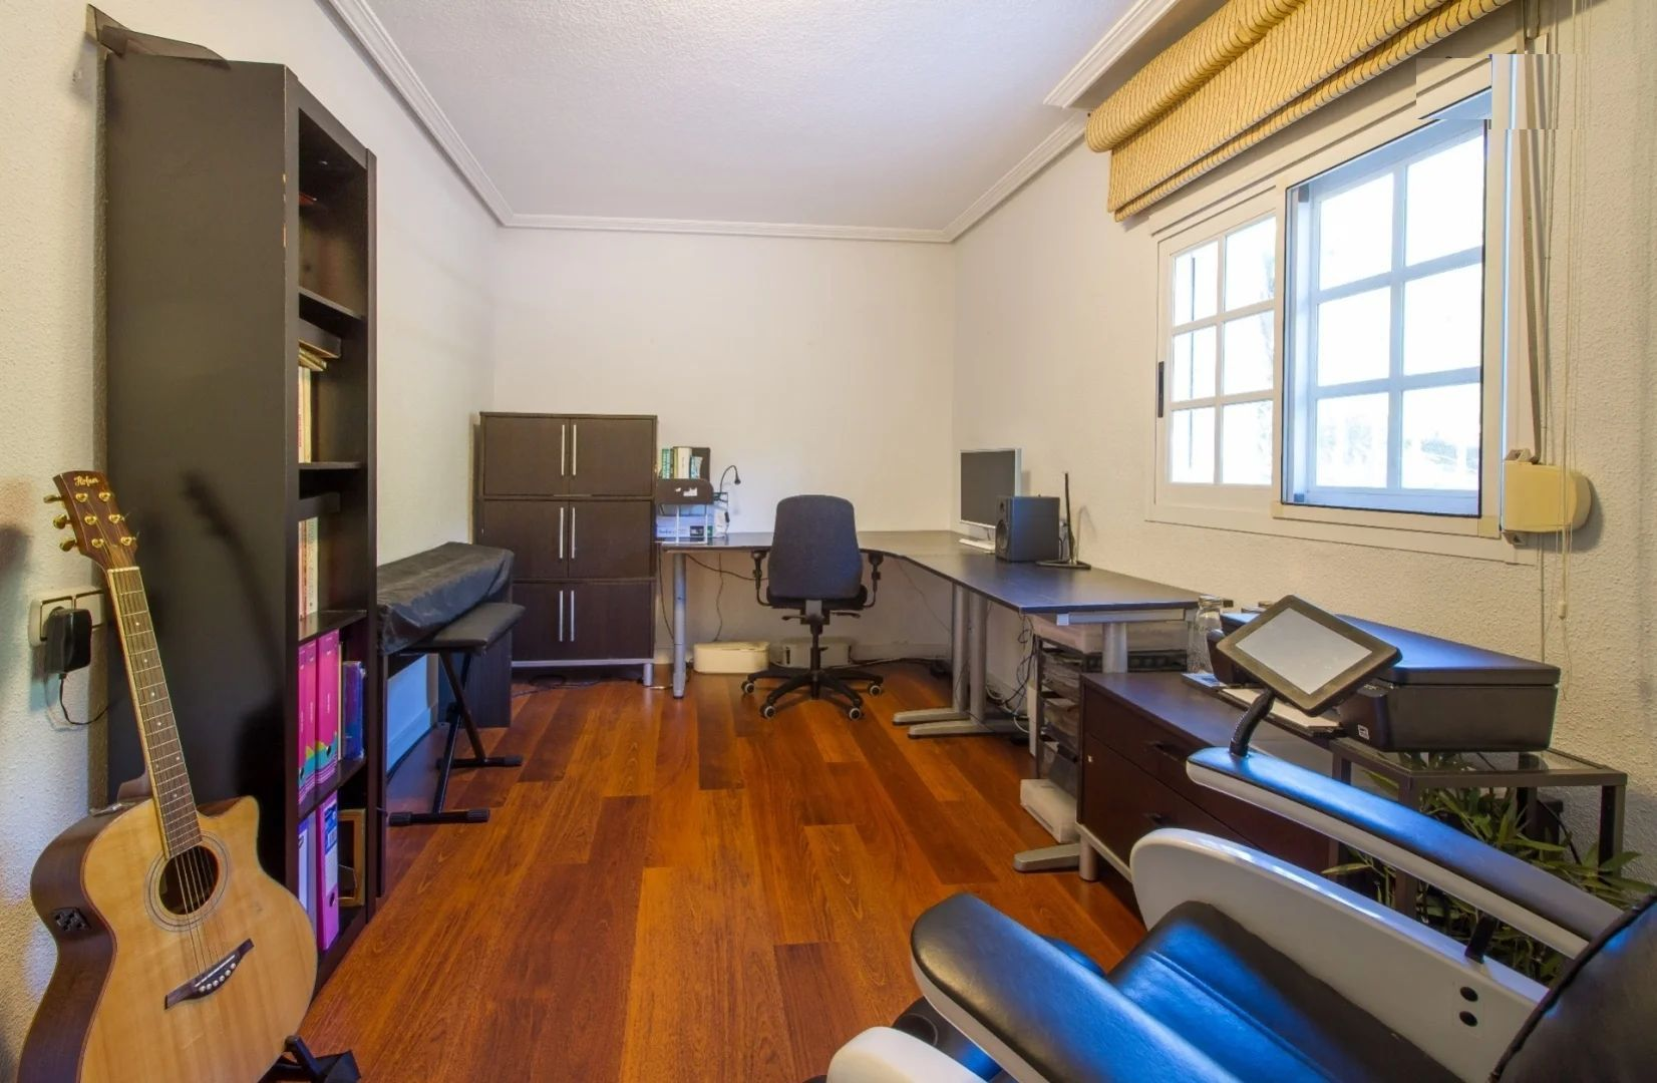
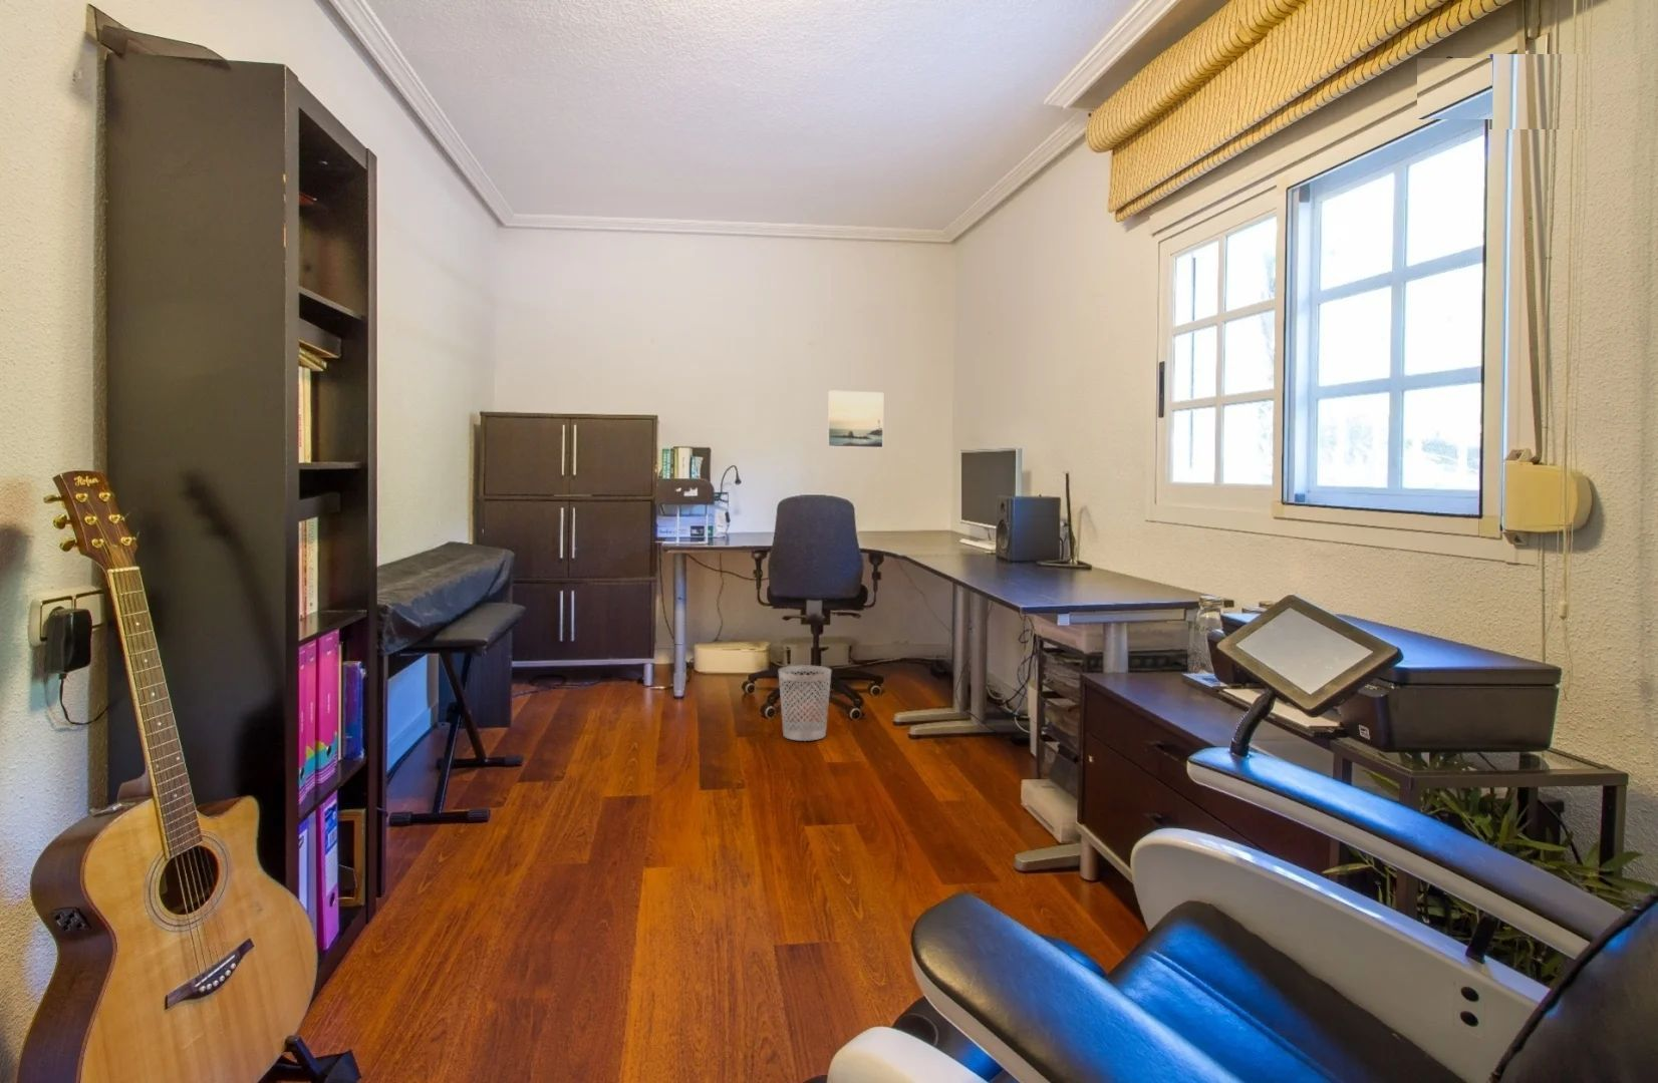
+ wastebasket (805, 702)
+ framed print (855, 419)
